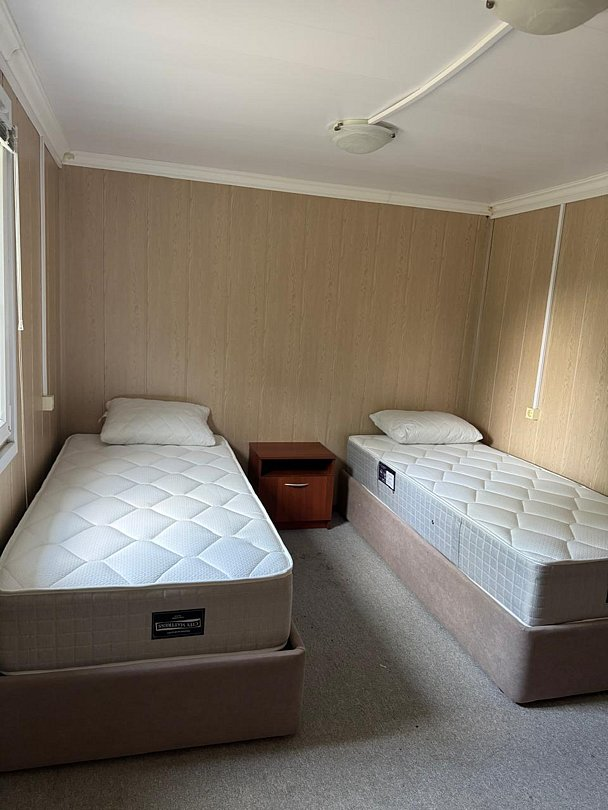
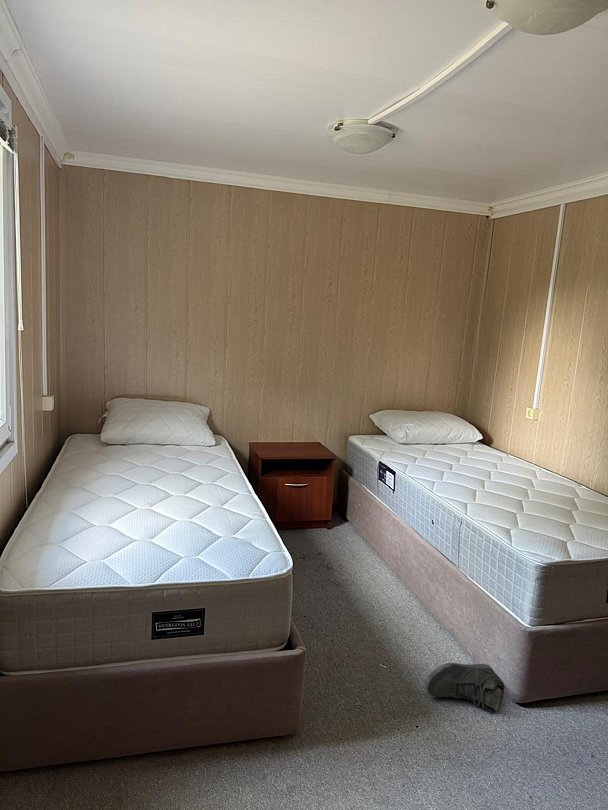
+ sneaker (469, 688)
